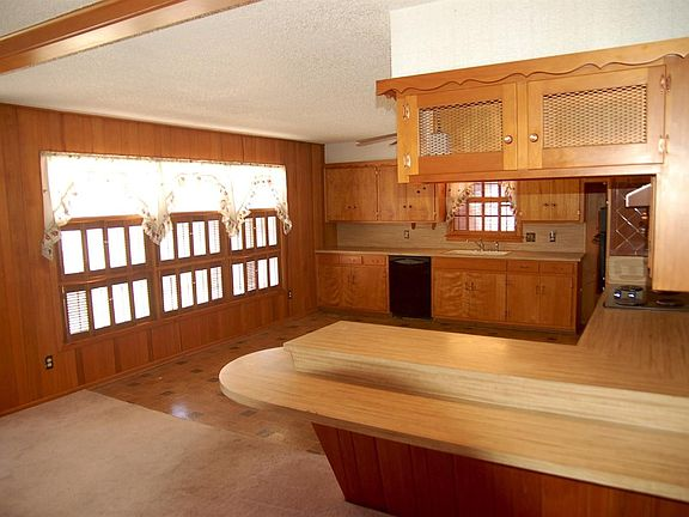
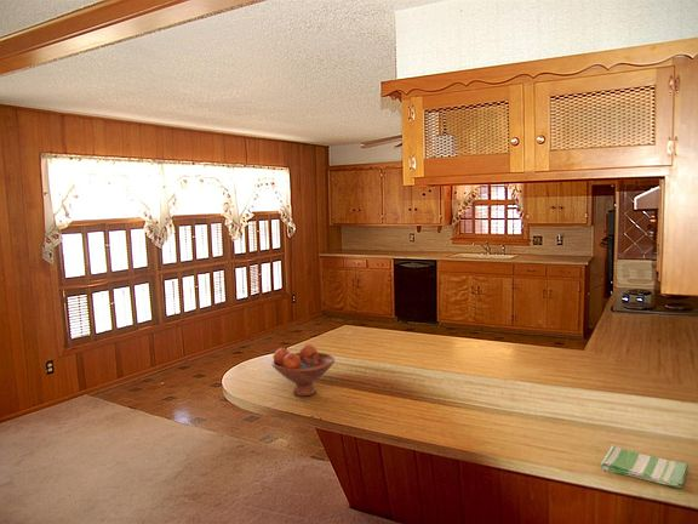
+ fruit bowl (303, 370)
+ dish towel (643, 465)
